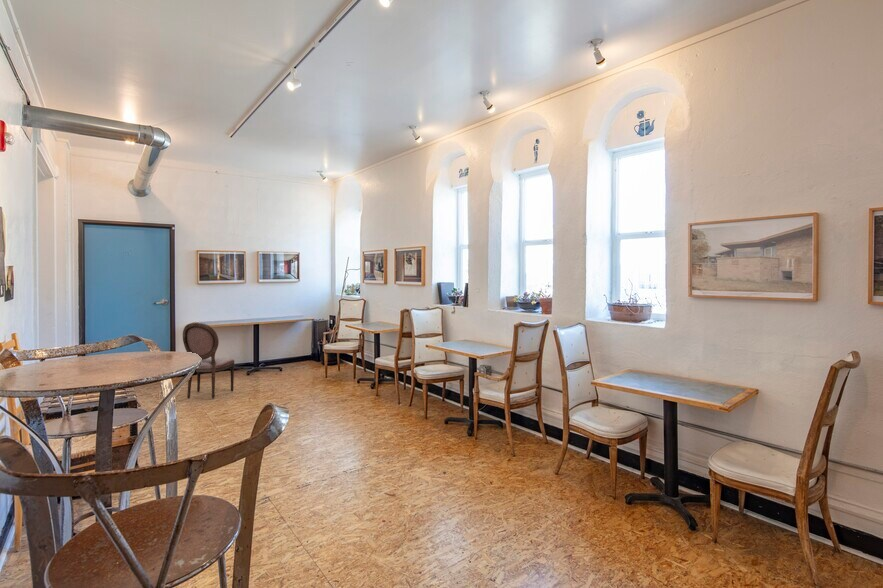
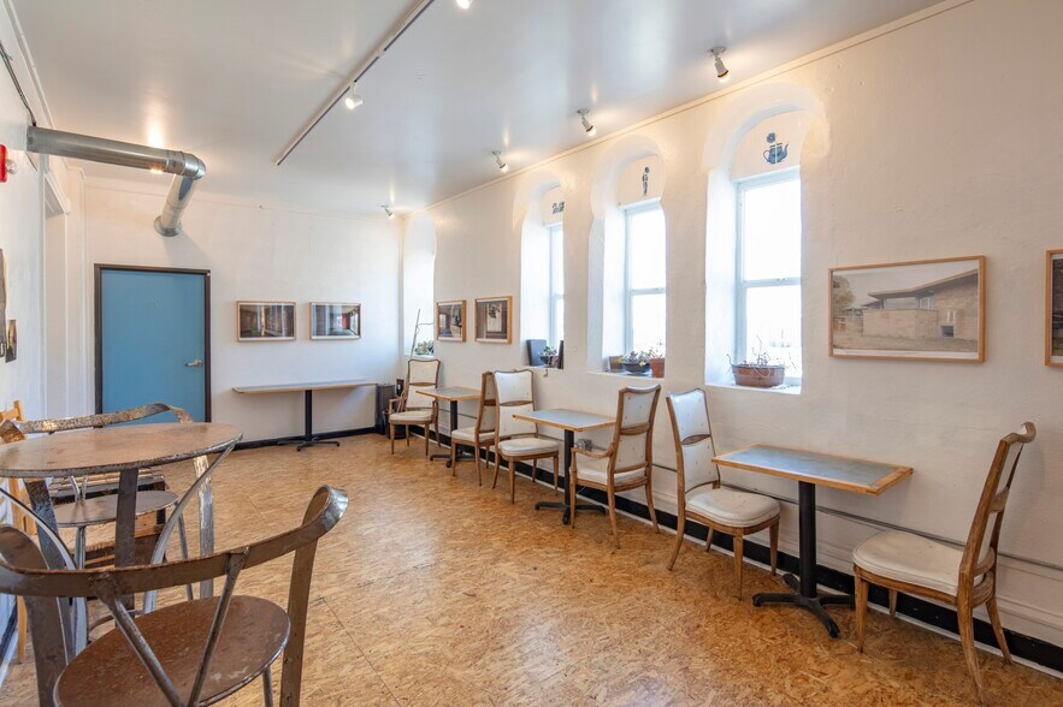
- dining chair (209, 358)
